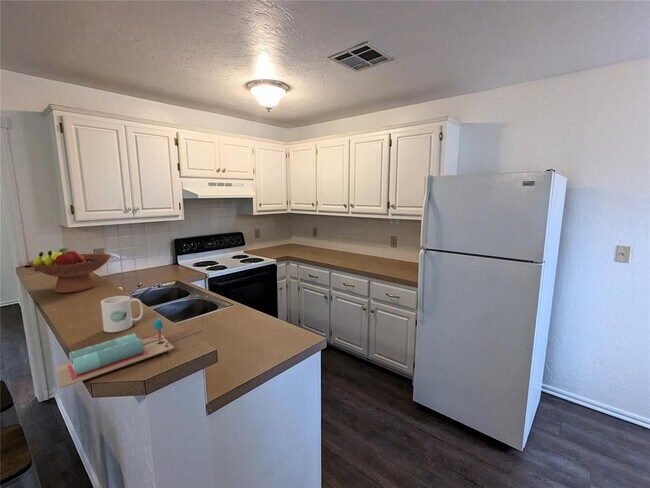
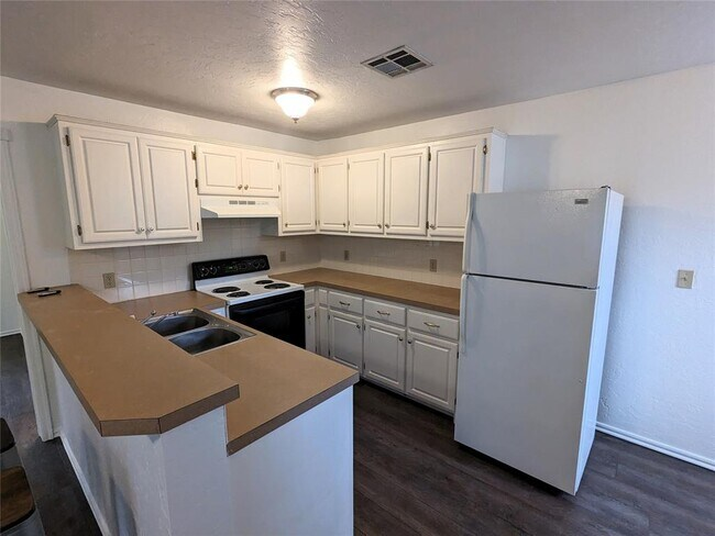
- mug (123, 312)
- fruit bowl (73, 268)
- paper towel holder (136, 339)
